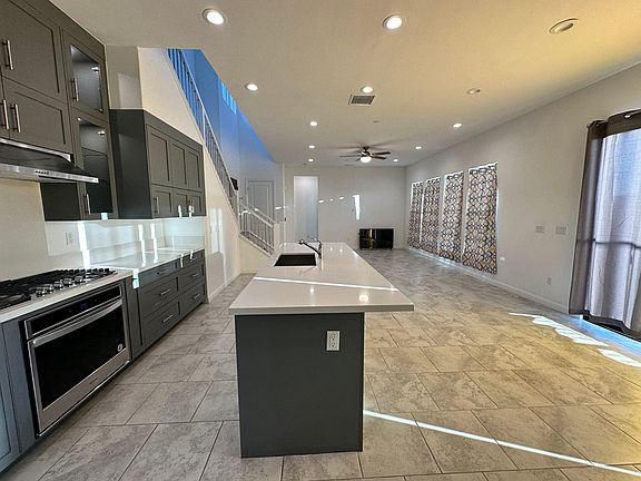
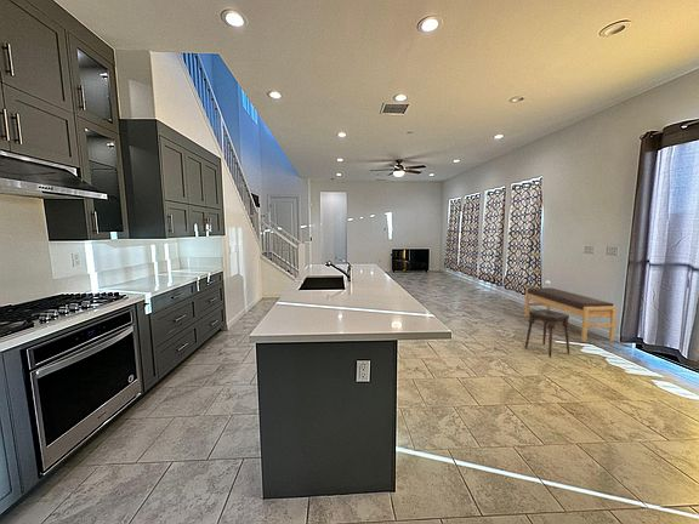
+ stool (549, 331)
+ bench (564, 309)
